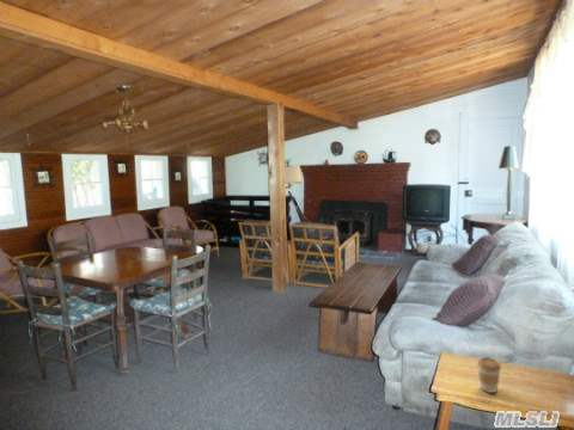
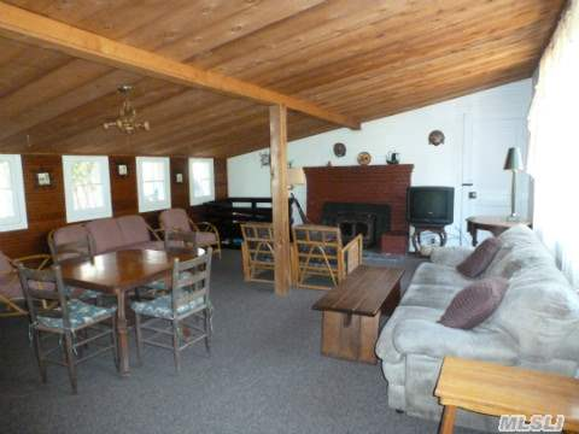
- coffee cup (488, 374)
